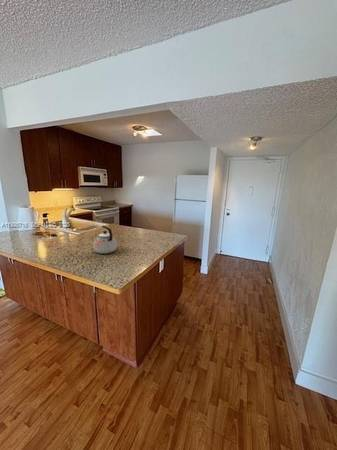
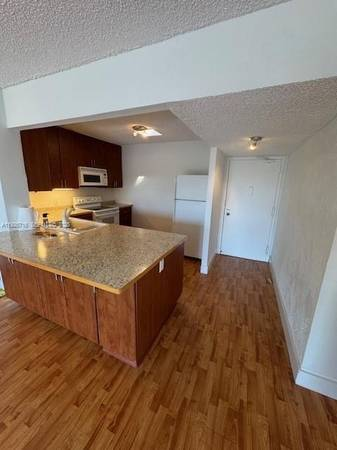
- kettle (104, 238)
